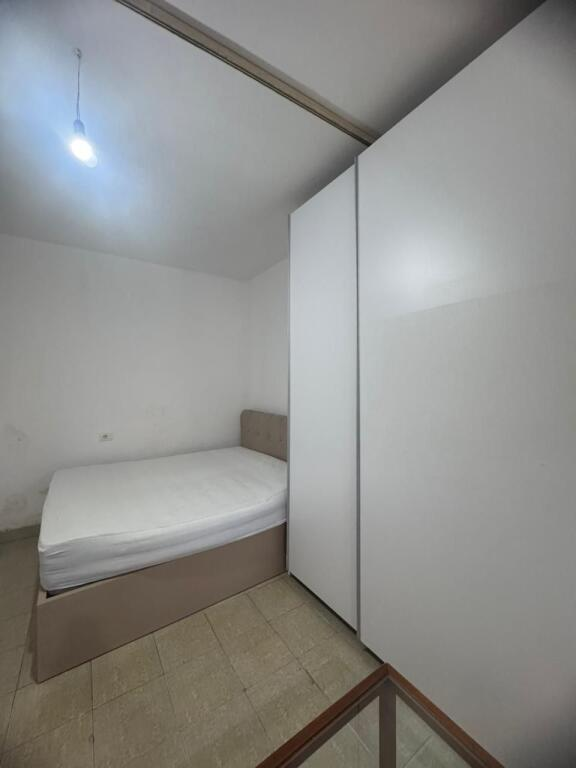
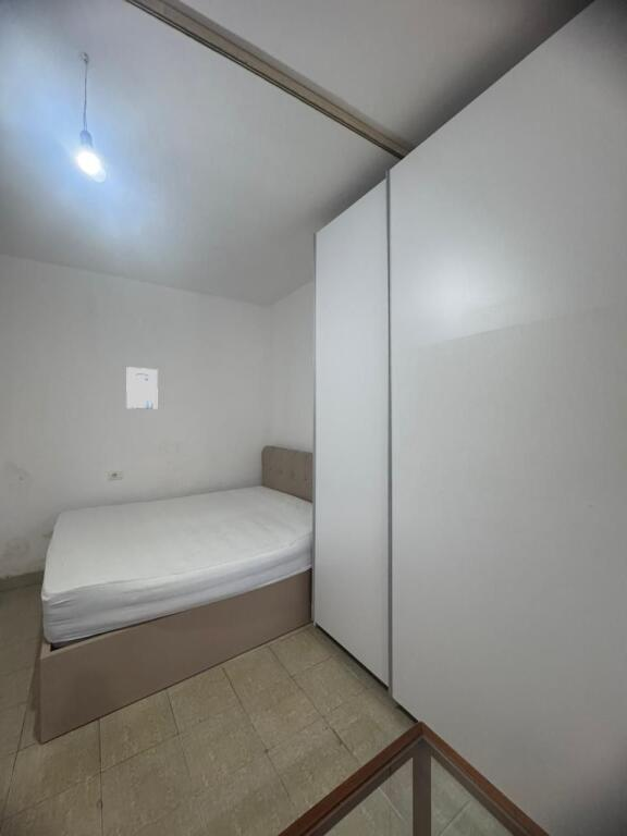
+ wall art (142, 389)
